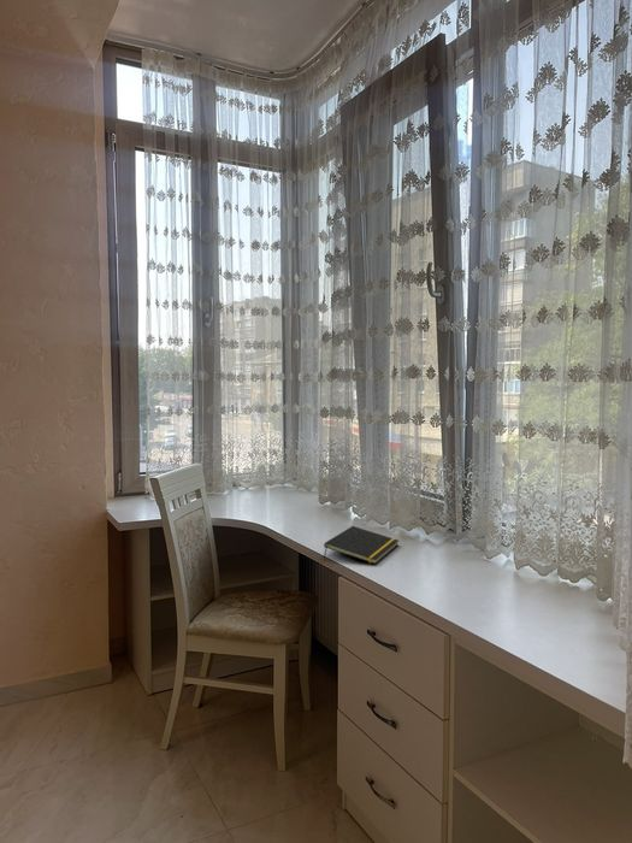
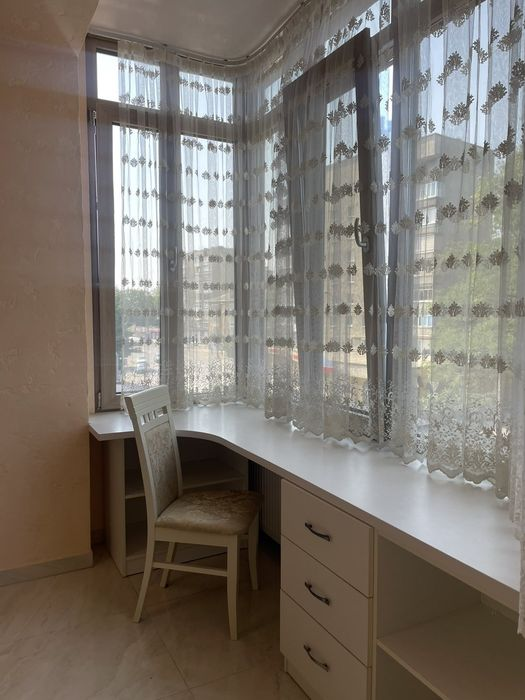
- notepad (362, 543)
